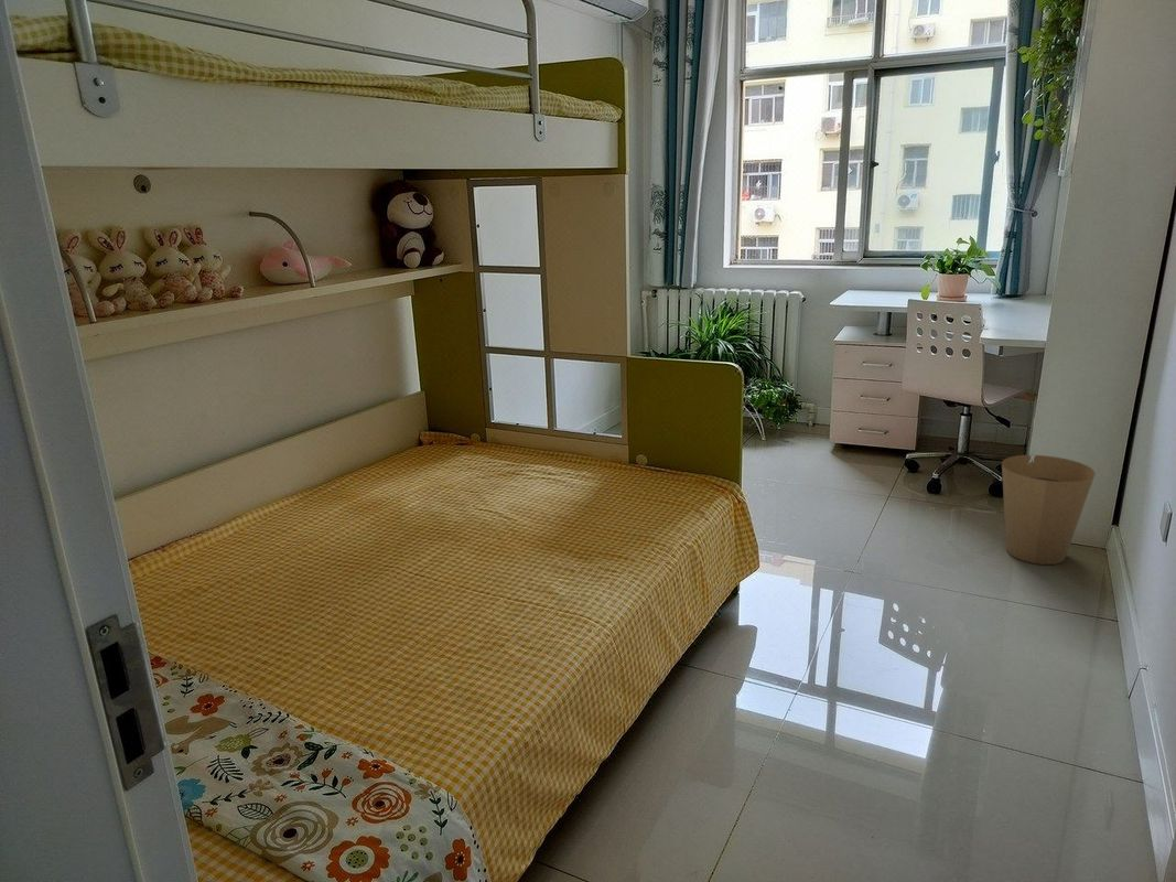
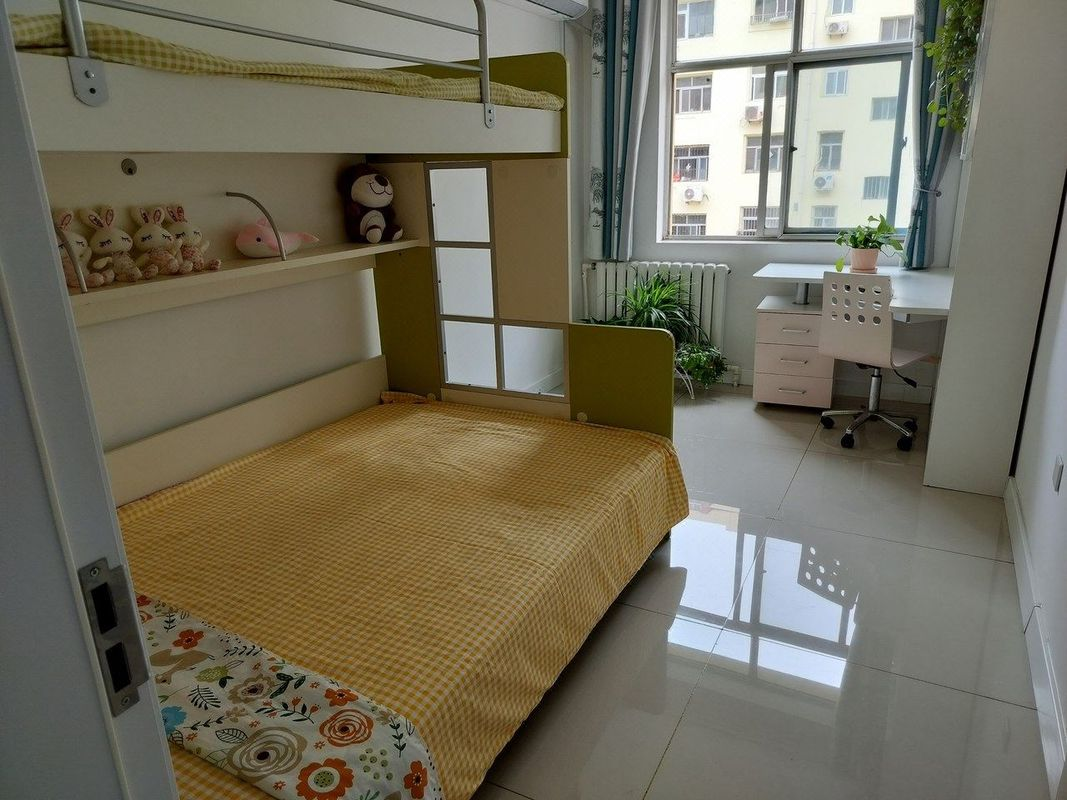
- trash can (1040, 510)
